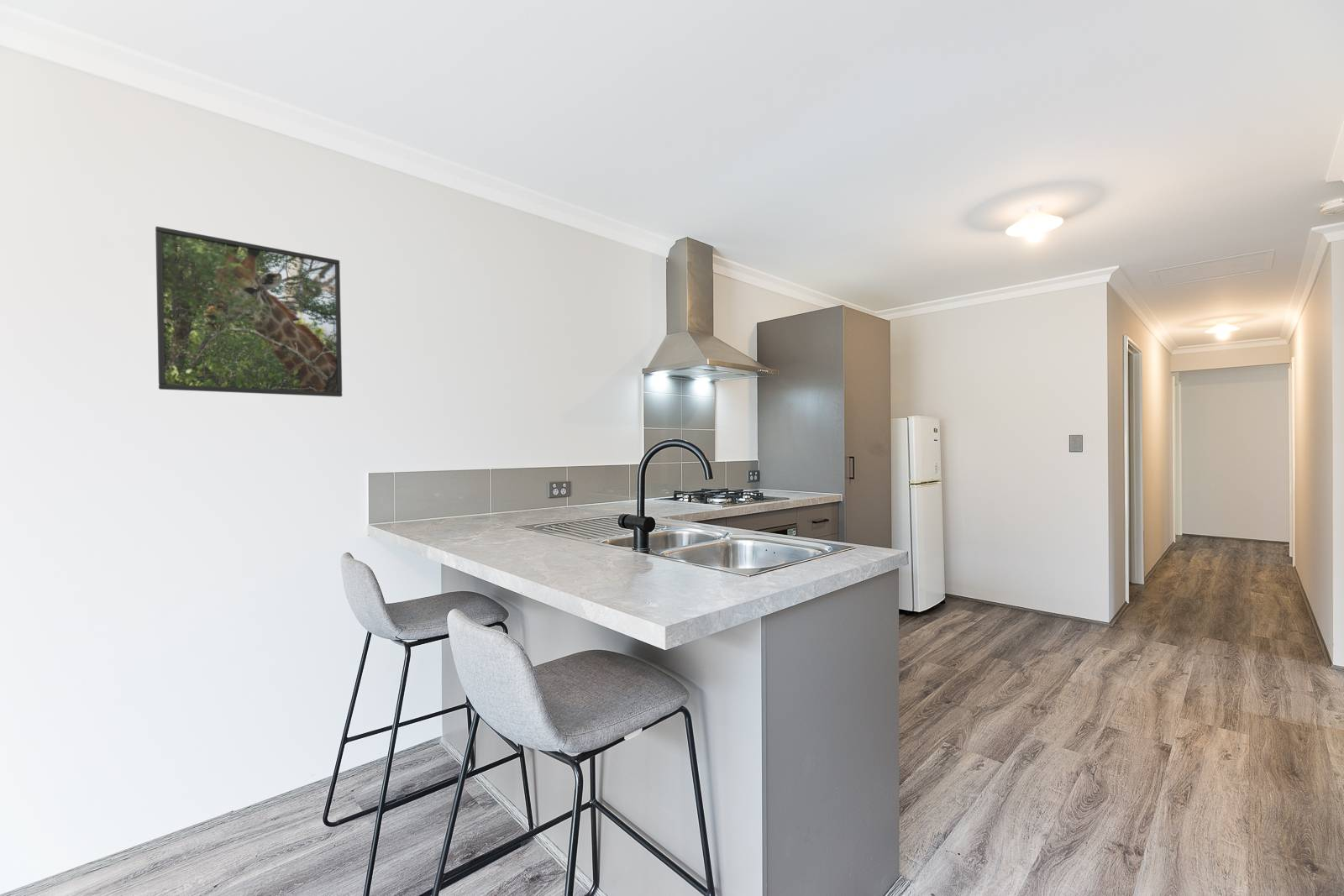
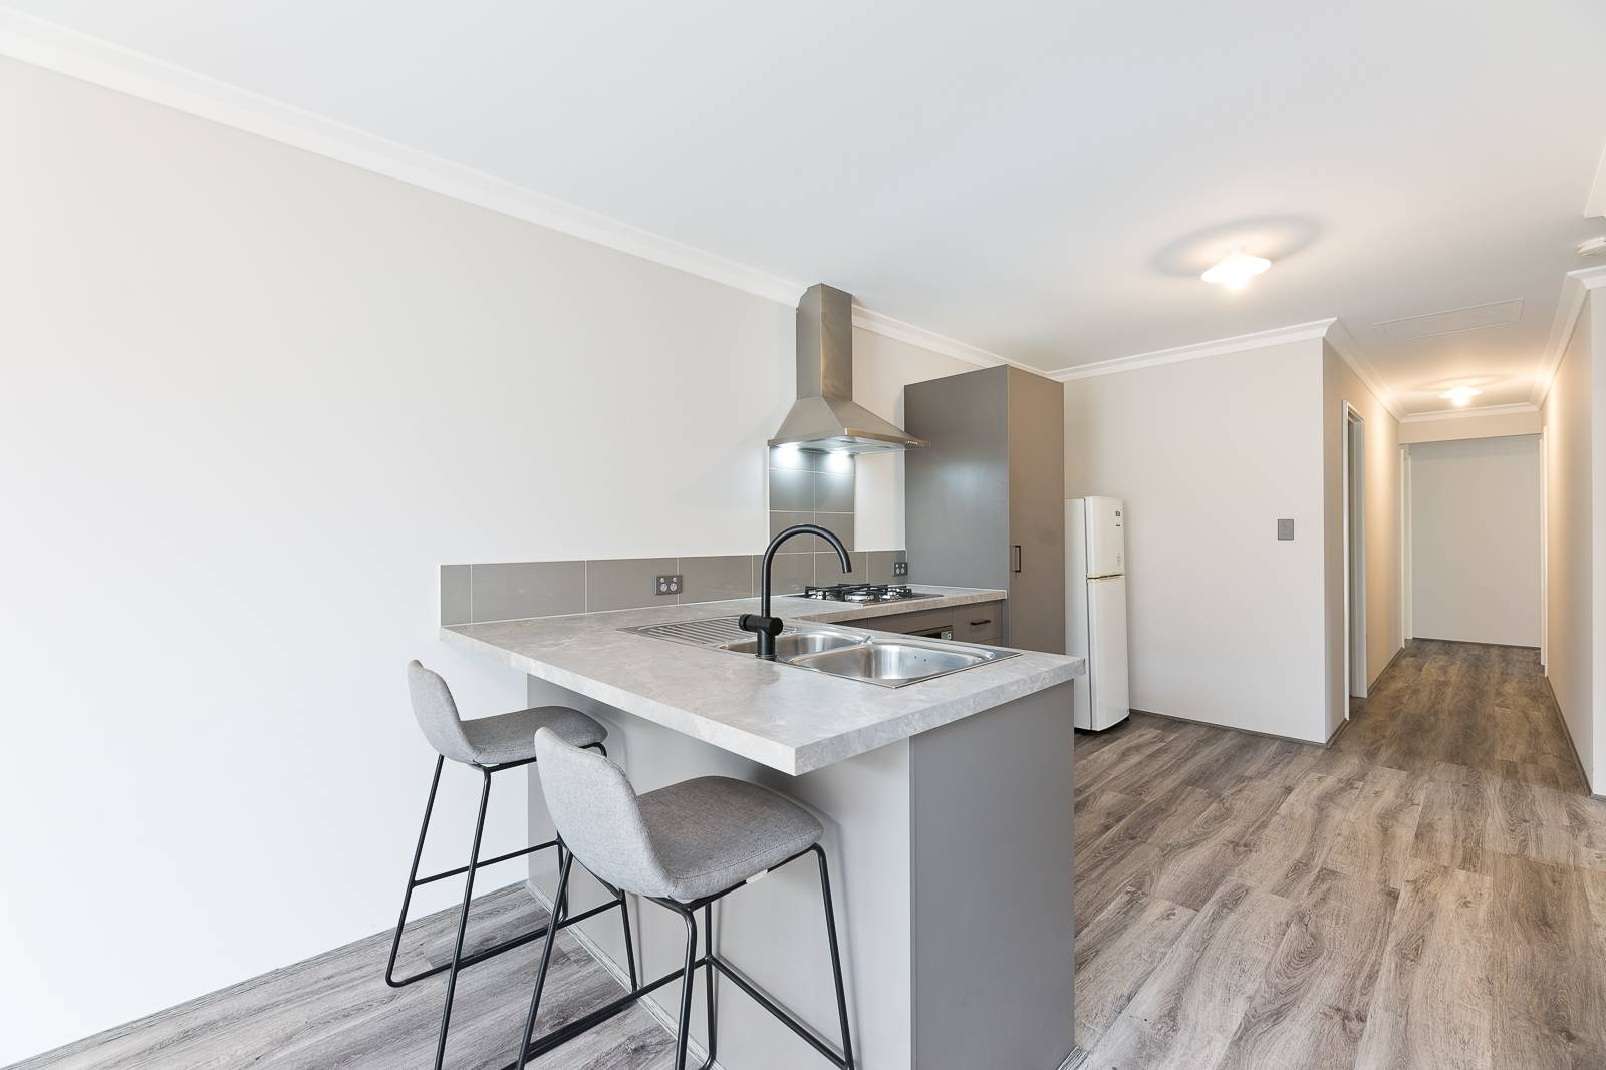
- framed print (256, 319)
